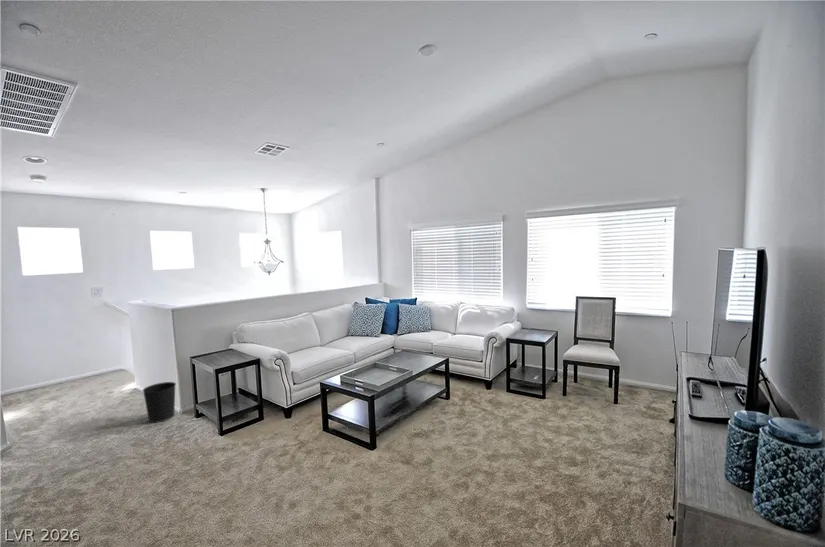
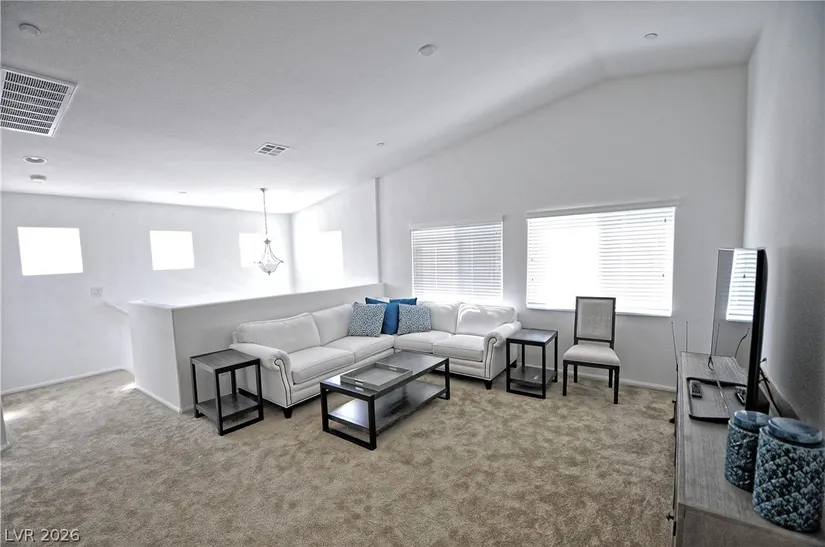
- wastebasket (160, 402)
